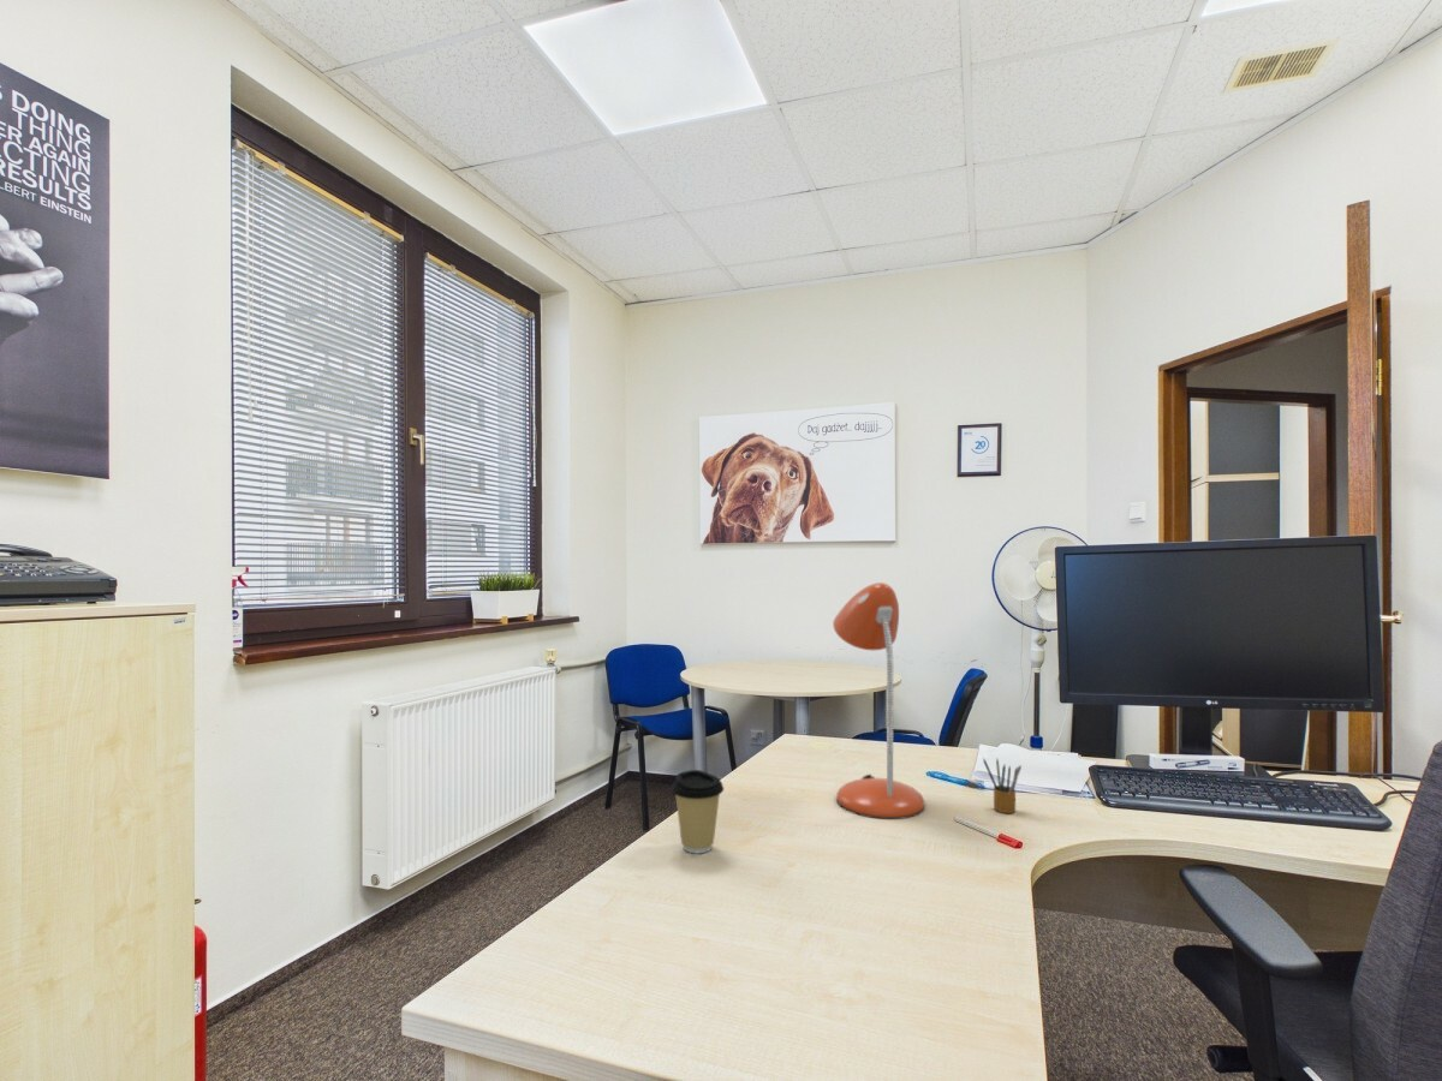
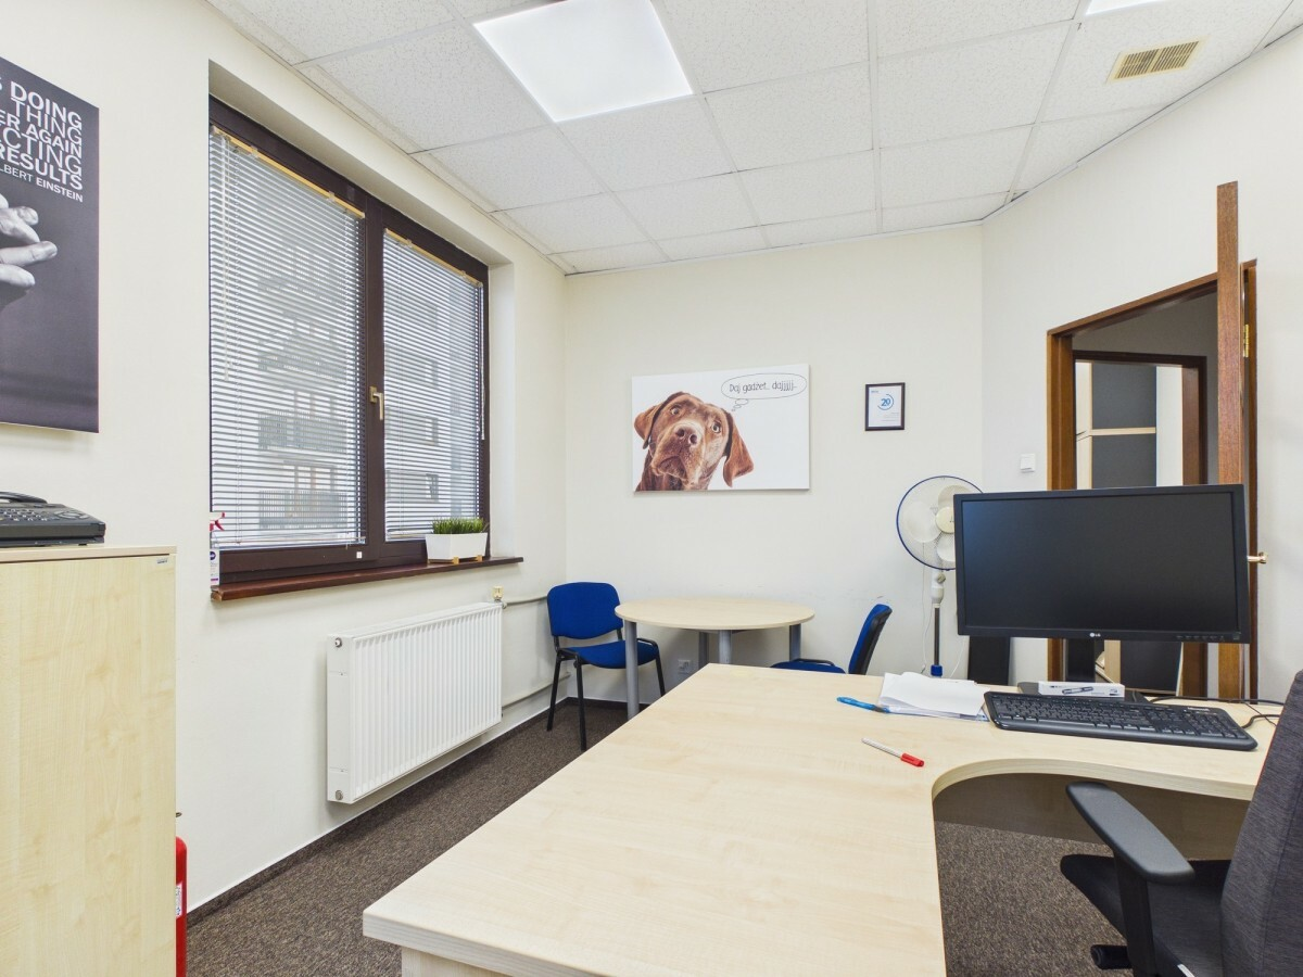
- desk lamp (887, 688)
- coffee cup (697, 812)
- pencil box (1002, 783)
